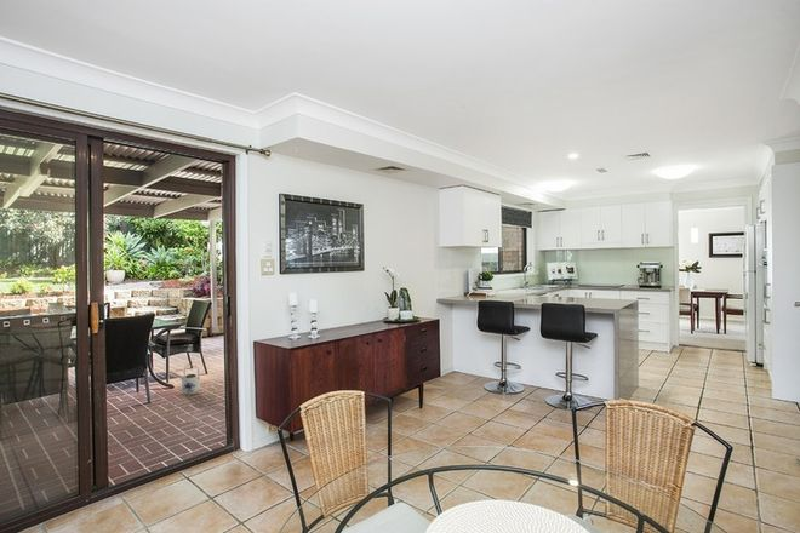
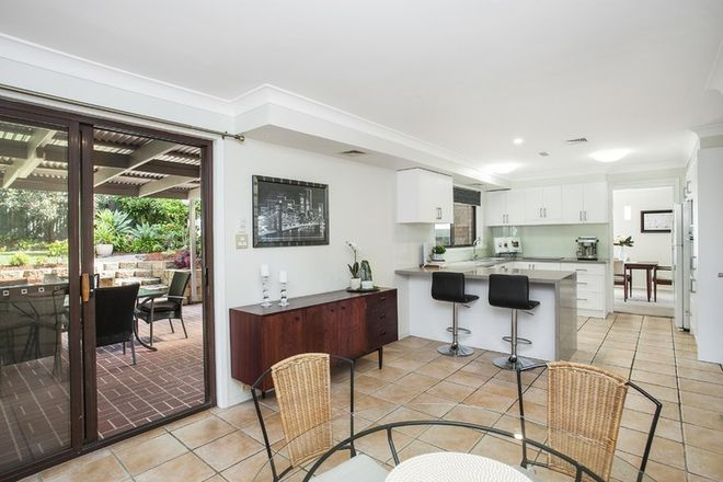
- teapot (189, 378)
